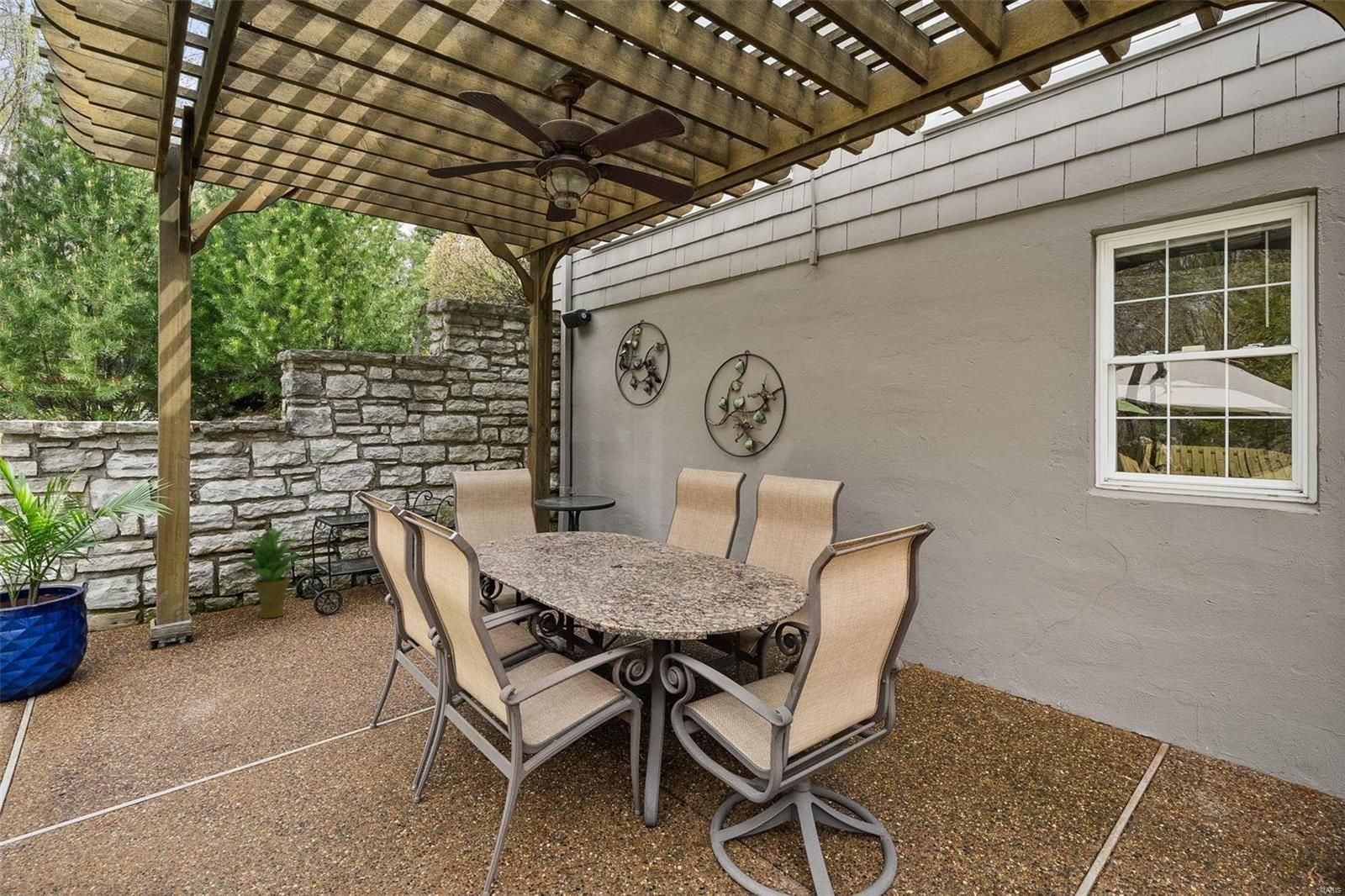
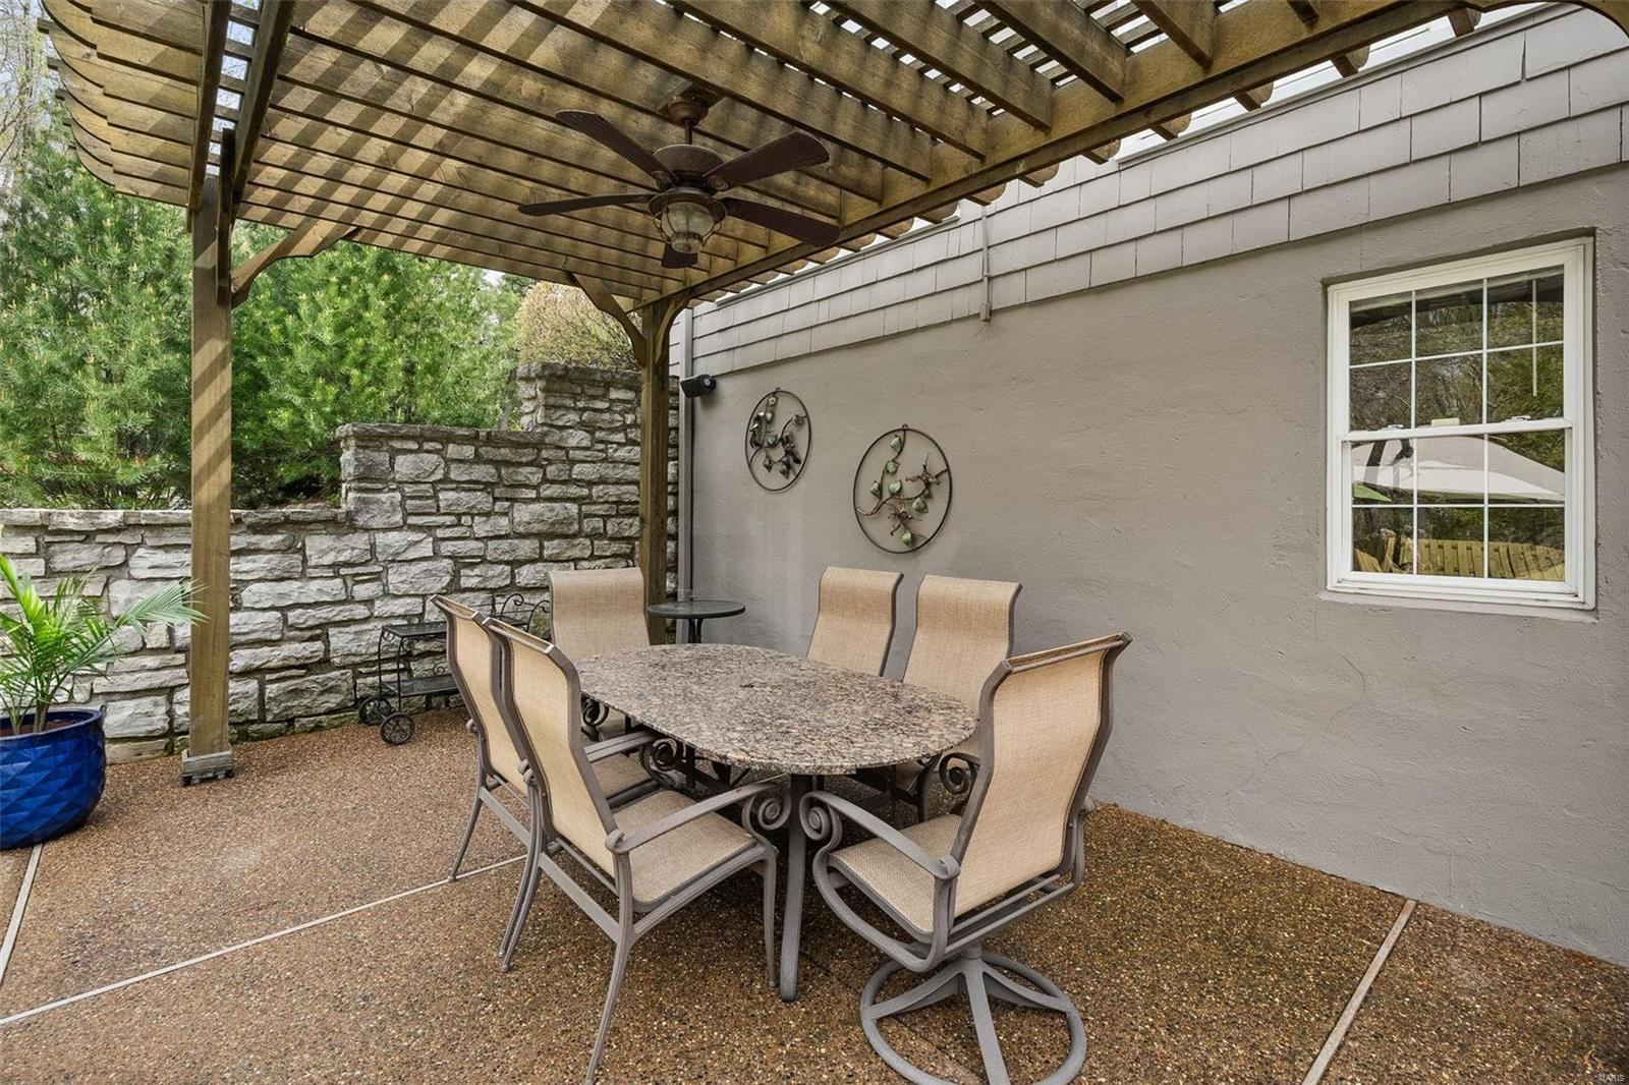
- potted plant (272, 571)
